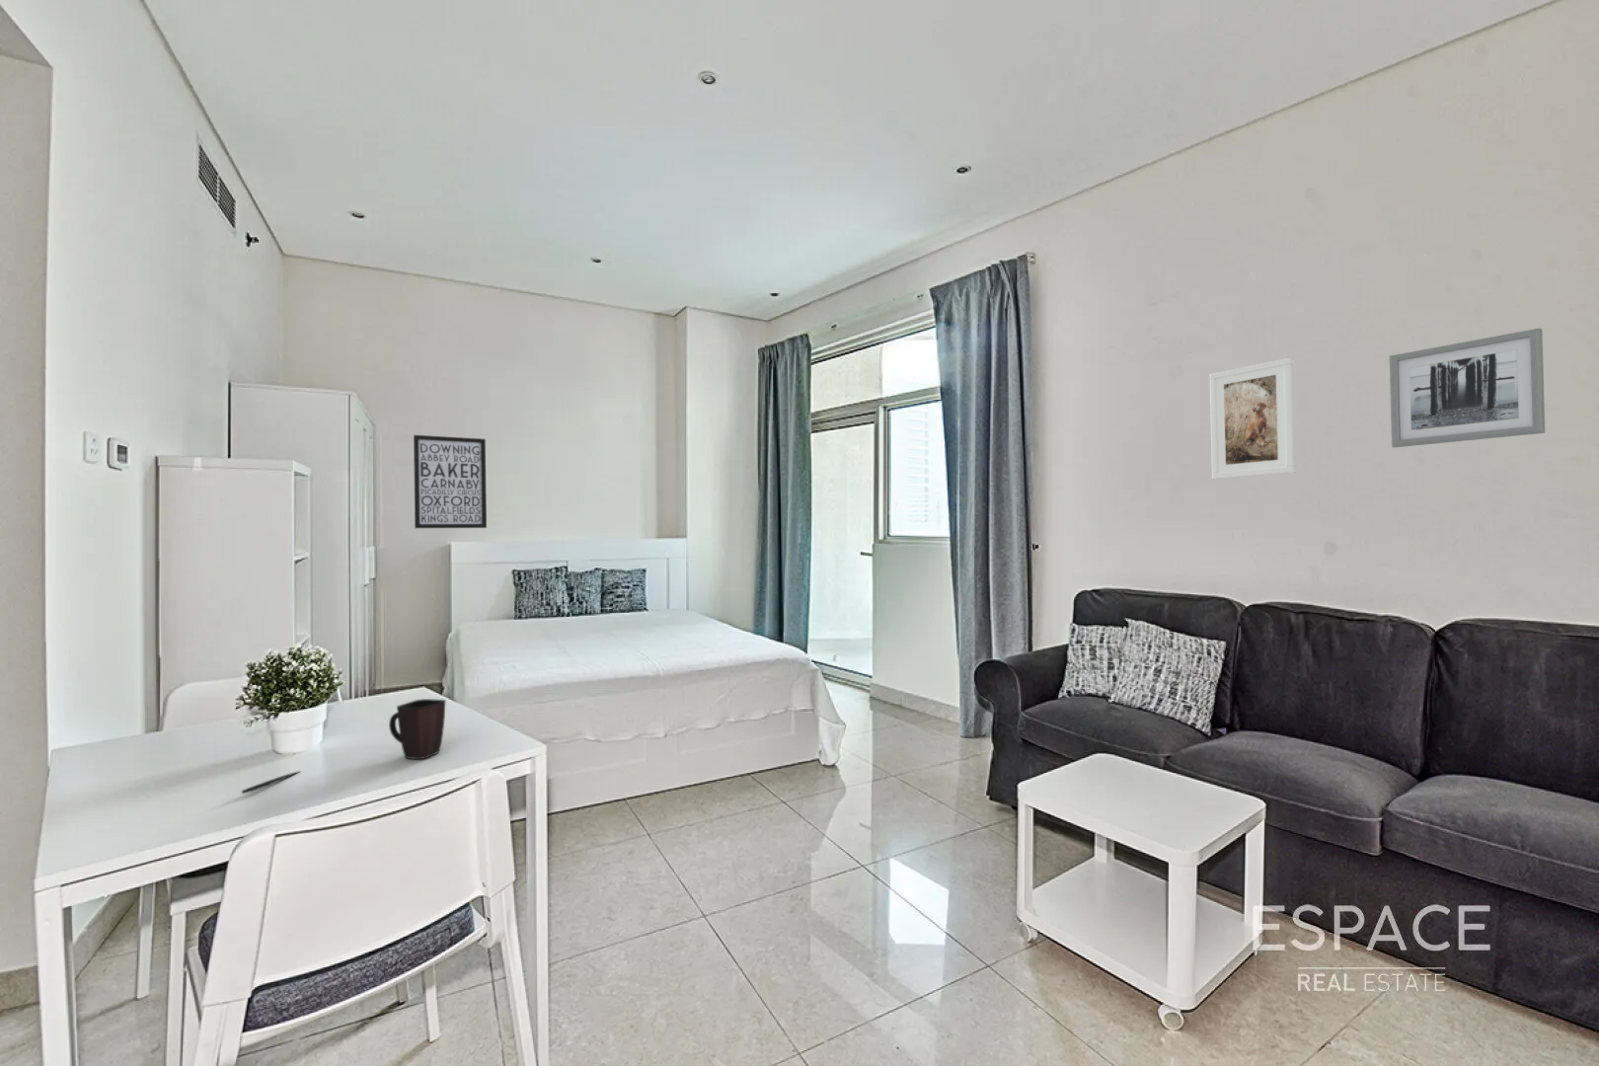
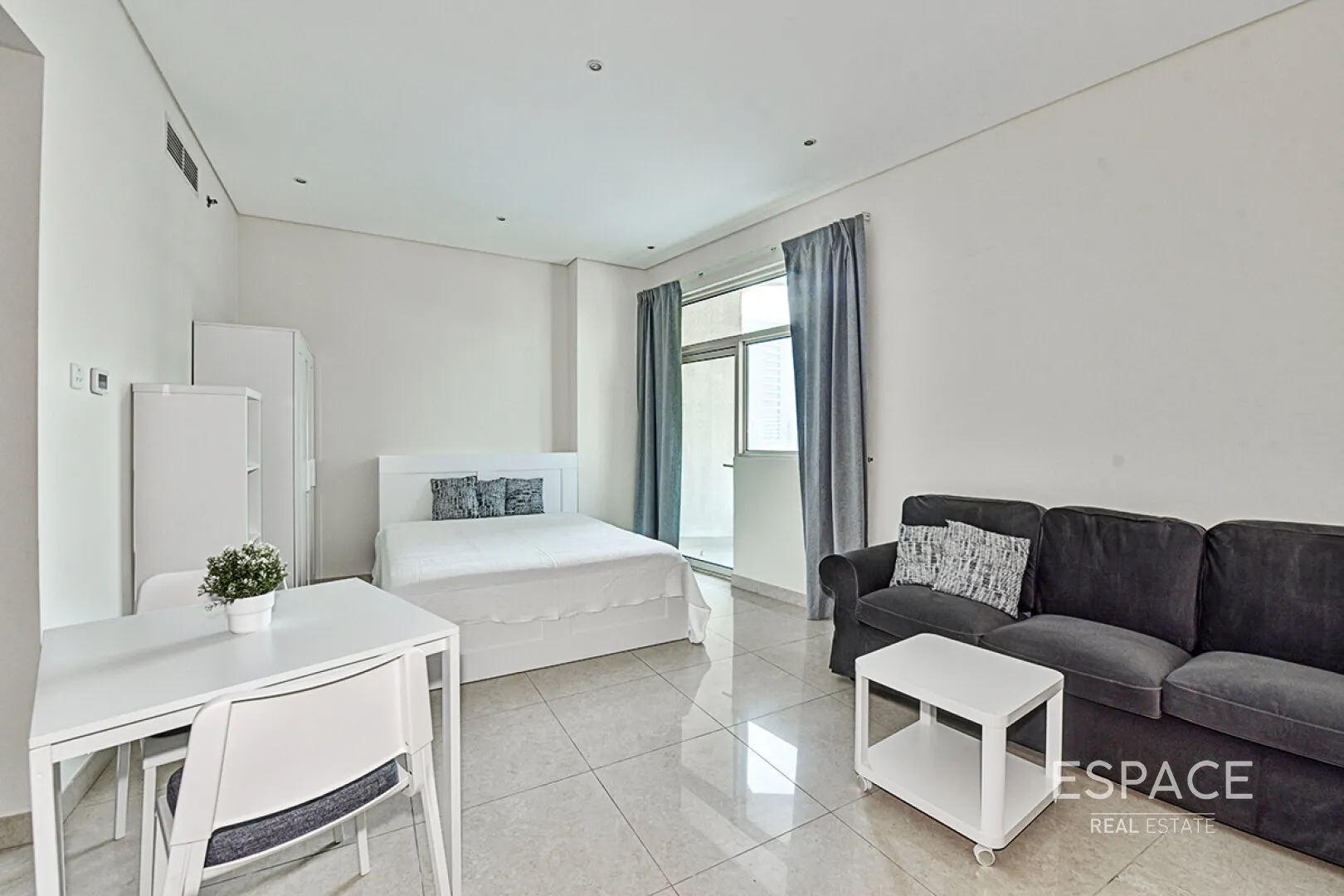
- pen (274, 779)
- wall art (1462, 391)
- mug (414, 729)
- wall art (450, 482)
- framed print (1250, 420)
